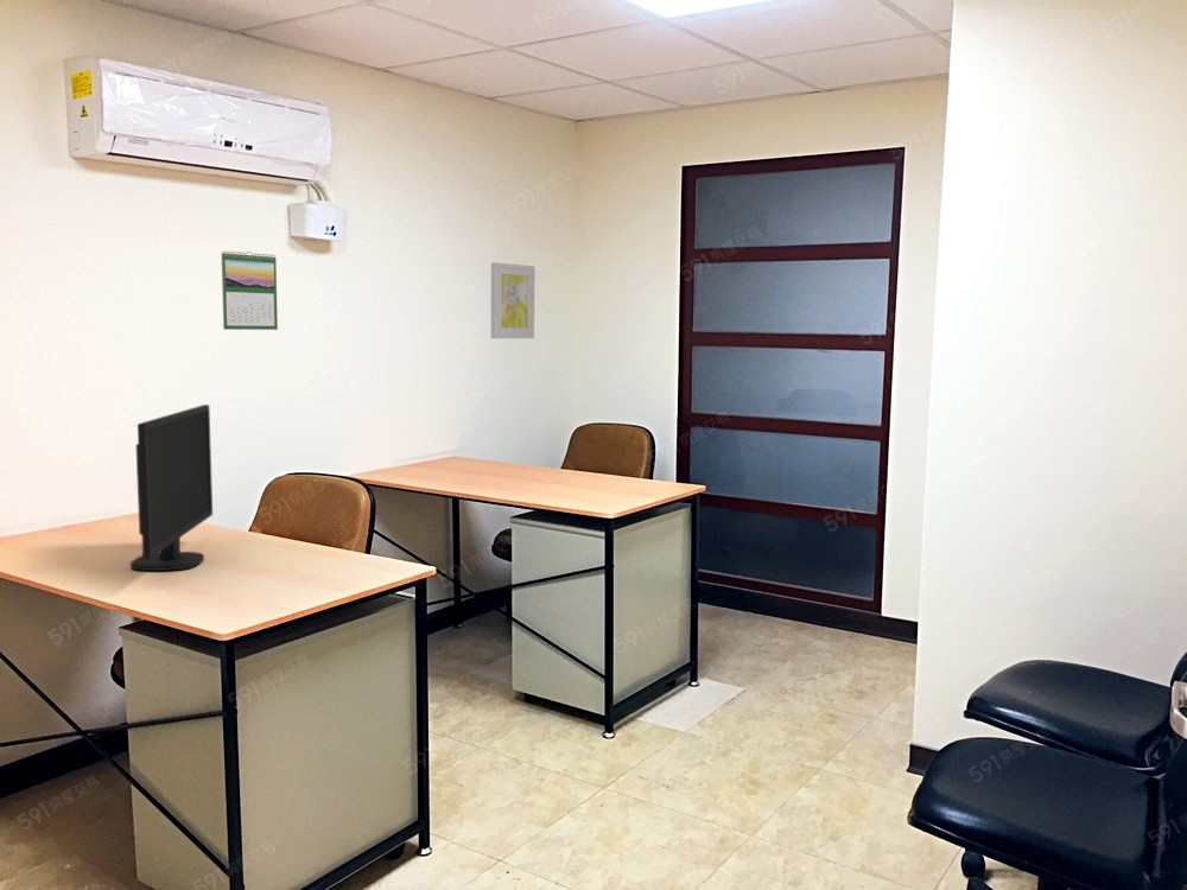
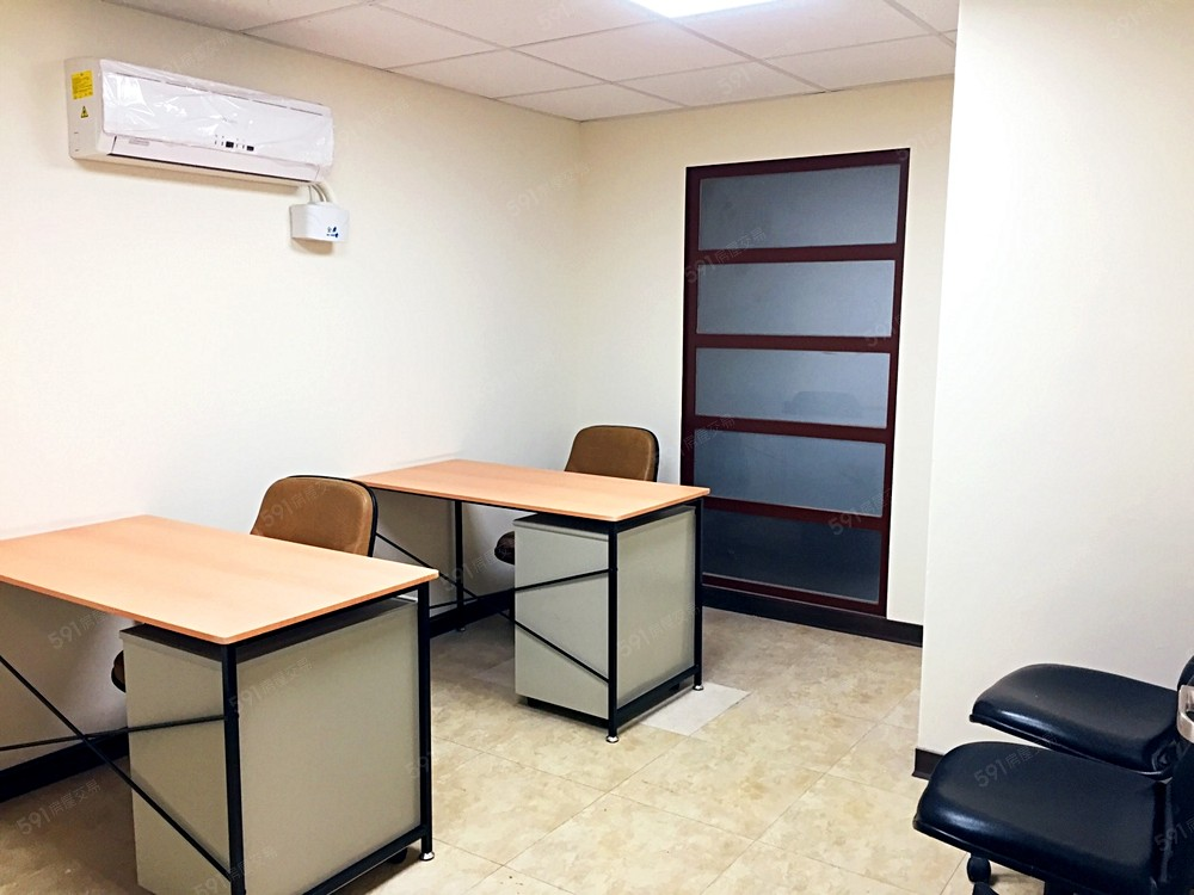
- monitor (165, 489)
- calendar (249, 290)
- wall art (513, 301)
